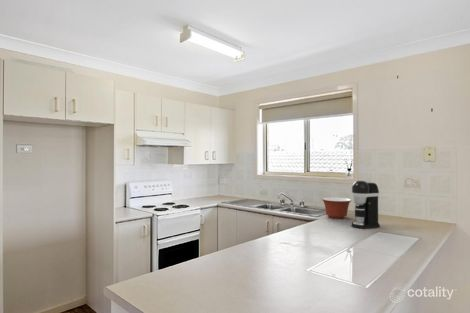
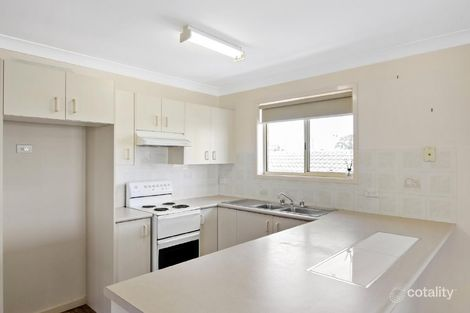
- coffee maker (365, 203)
- mixing bowl (336, 208)
